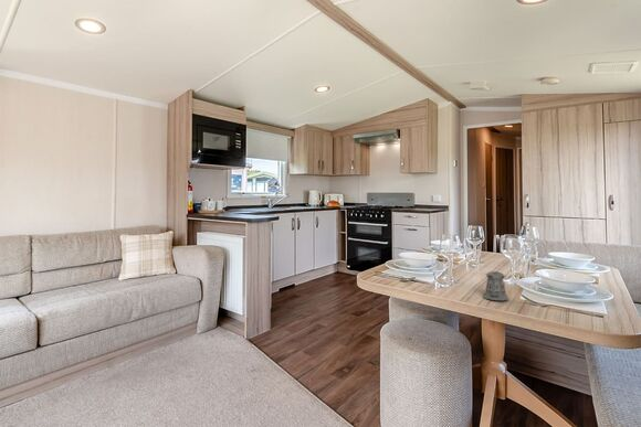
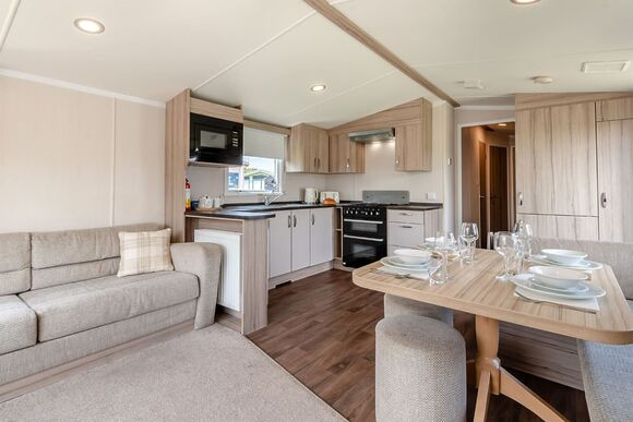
- pepper shaker (495, 284)
